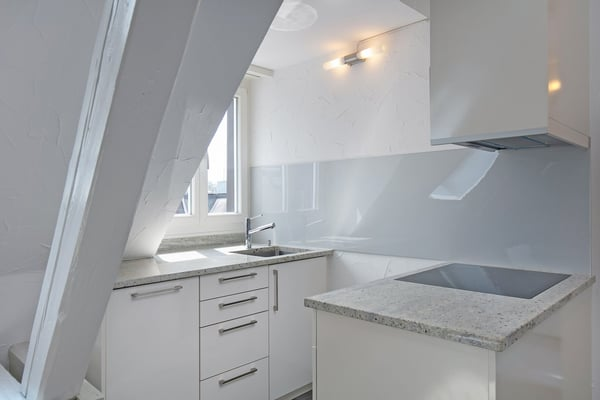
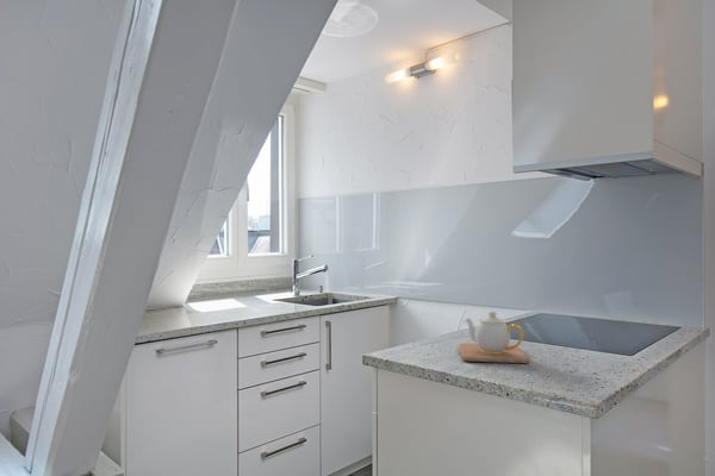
+ teapot (491, 332)
